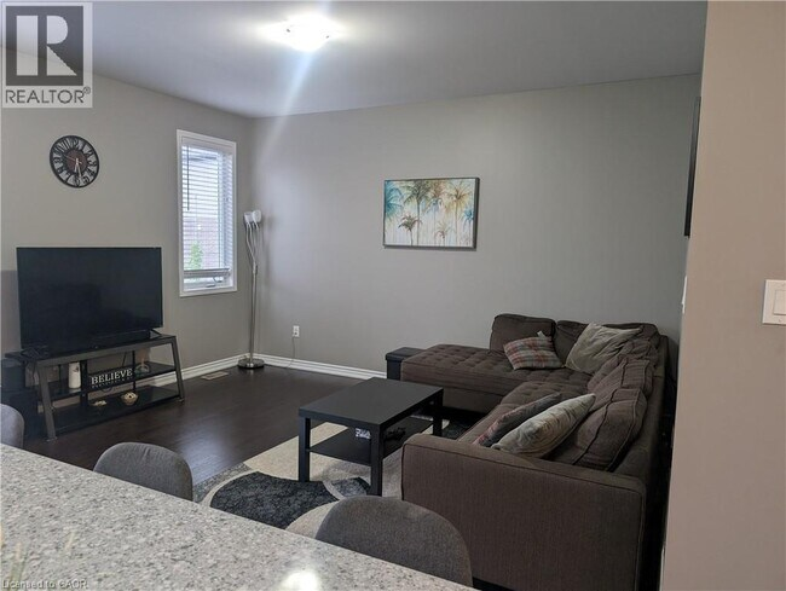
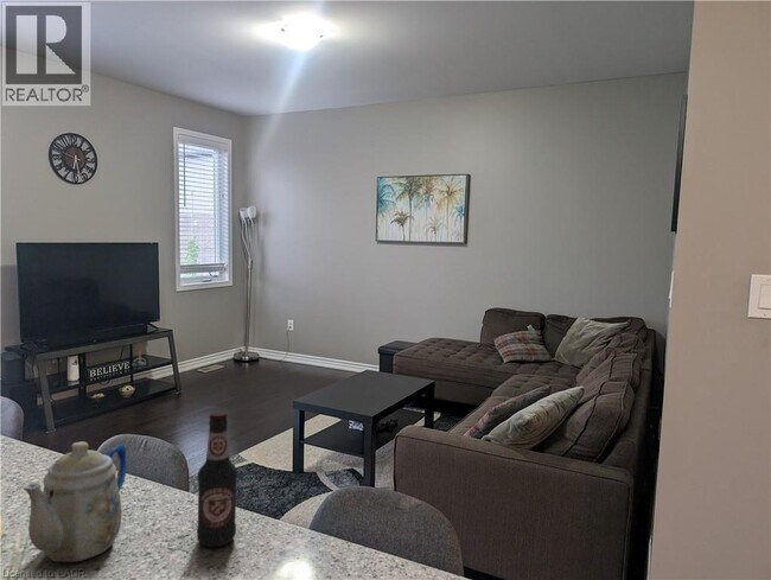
+ bottle (217, 477)
+ teapot (81, 495)
